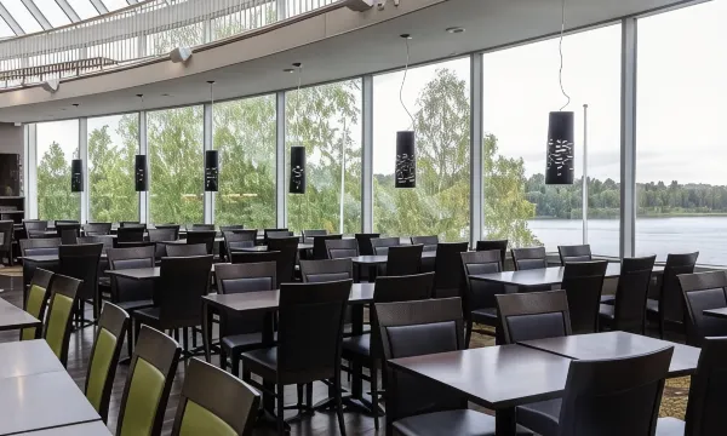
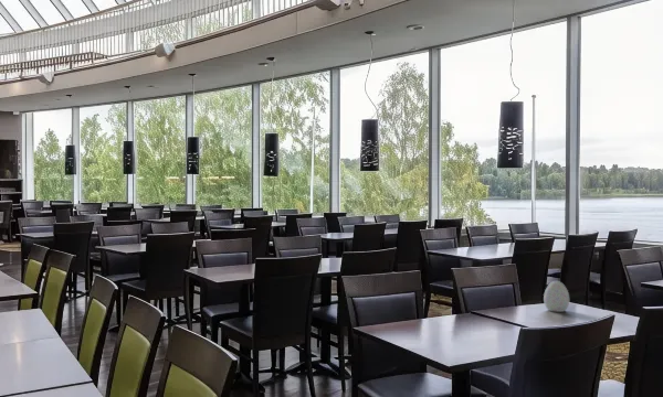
+ decorative egg (556, 296)
